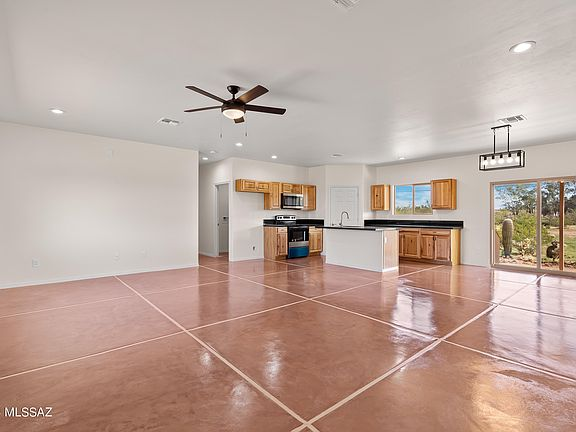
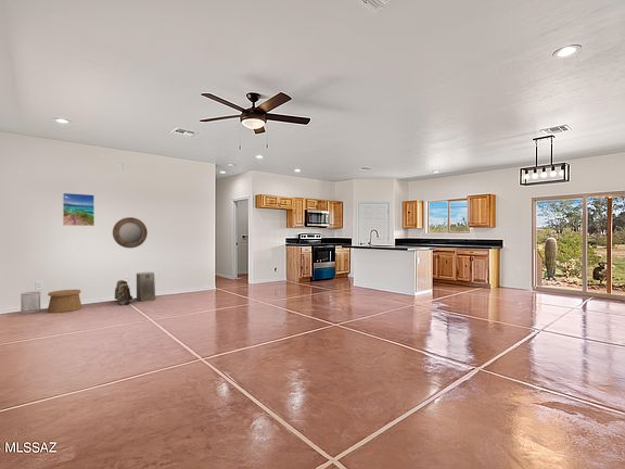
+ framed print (78, 210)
+ wastebasket (29, 302)
+ fan (144, 286)
+ backpack (124, 291)
+ basket (64, 300)
+ home mirror (130, 232)
